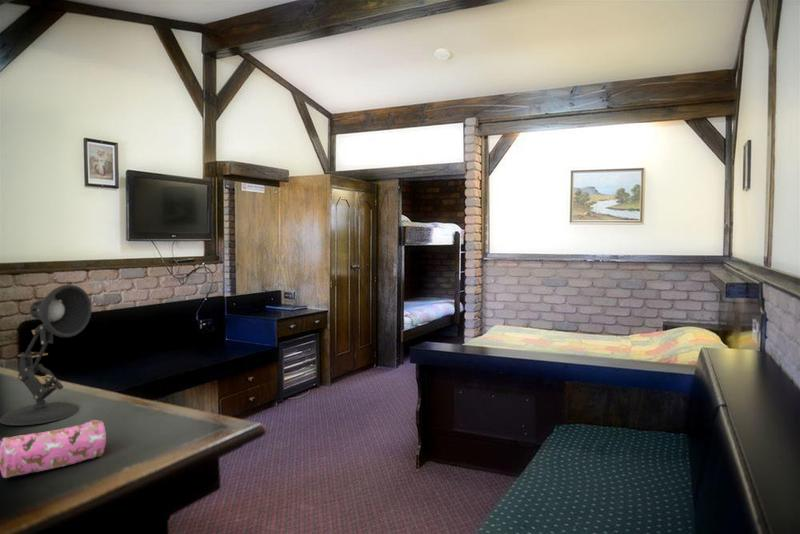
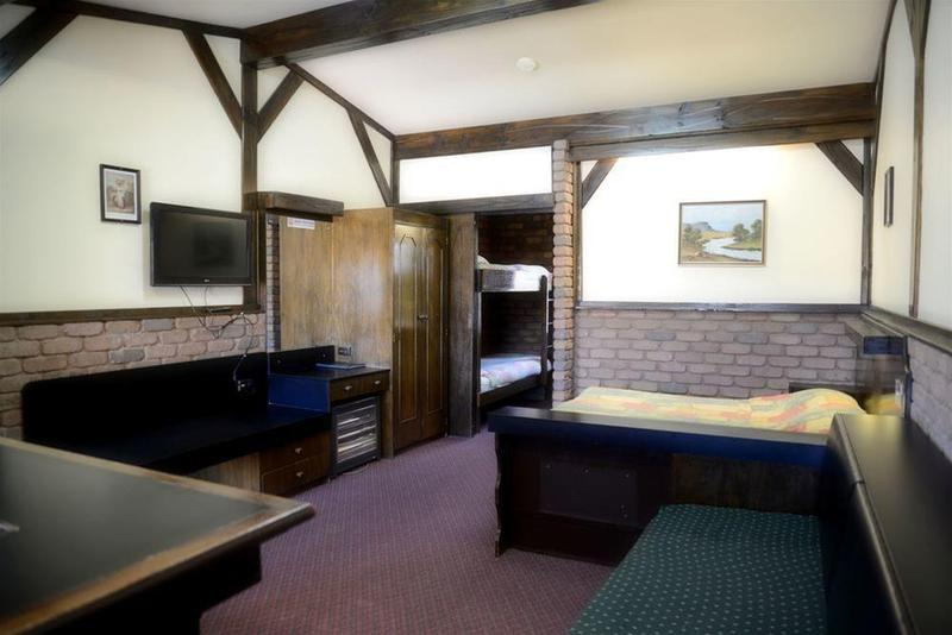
- pencil case (53, 447)
- desk lamp (42, 349)
